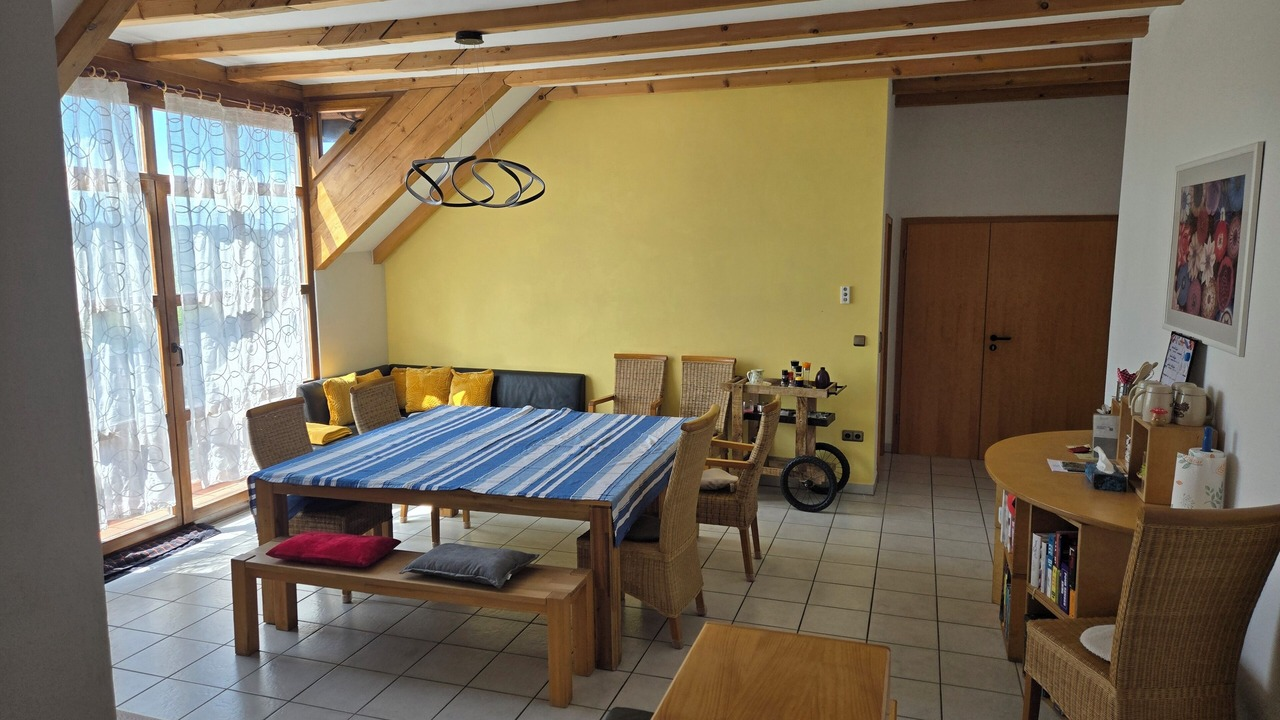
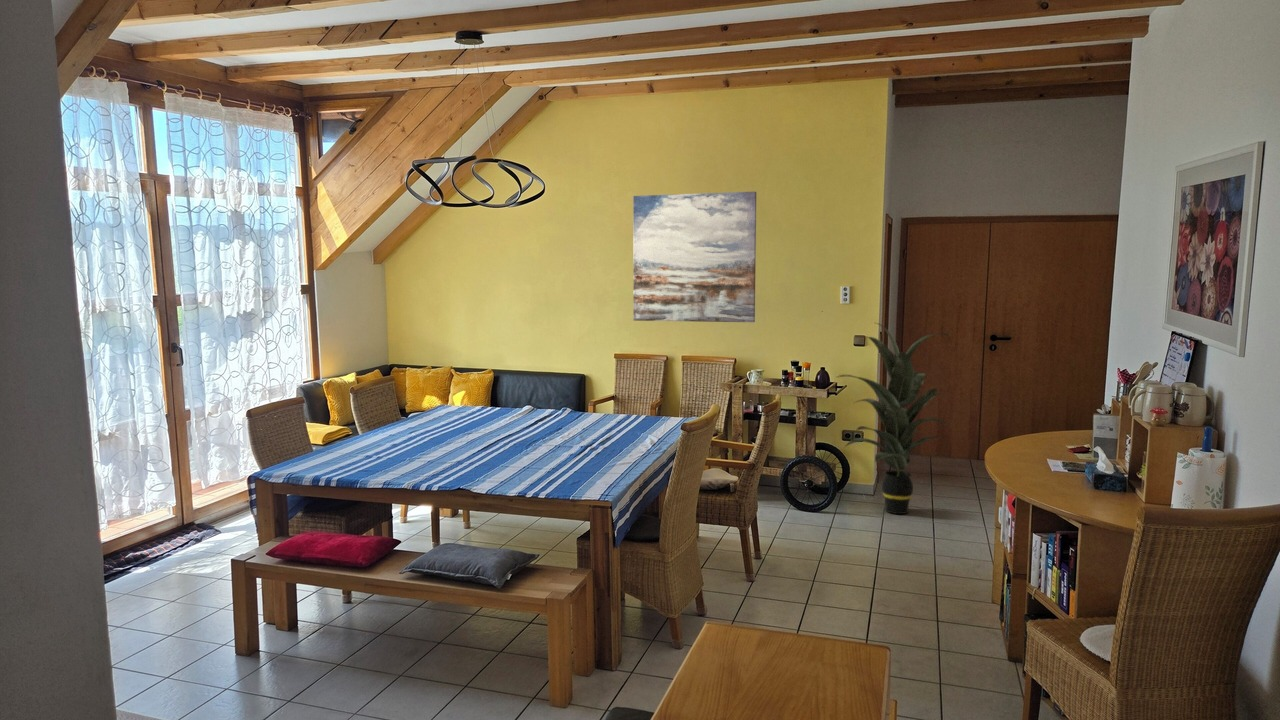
+ wall art (693, 258)
+ indoor plant (892, 416)
